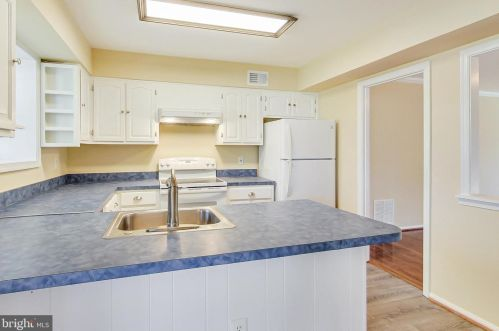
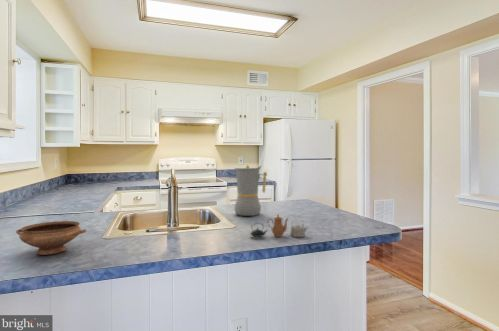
+ teapot (279, 225)
+ coffee maker (250, 189)
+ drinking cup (51, 238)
